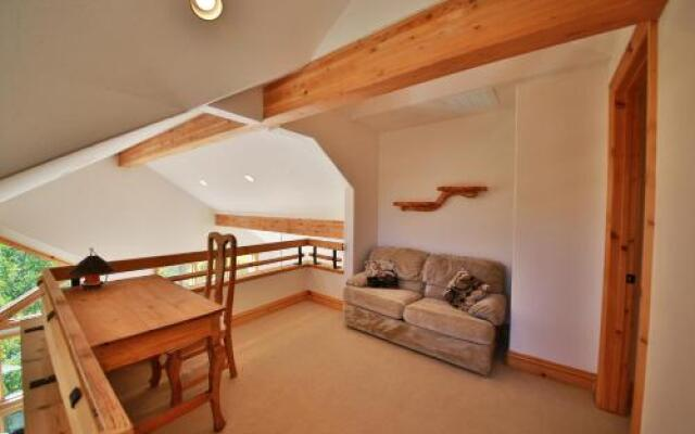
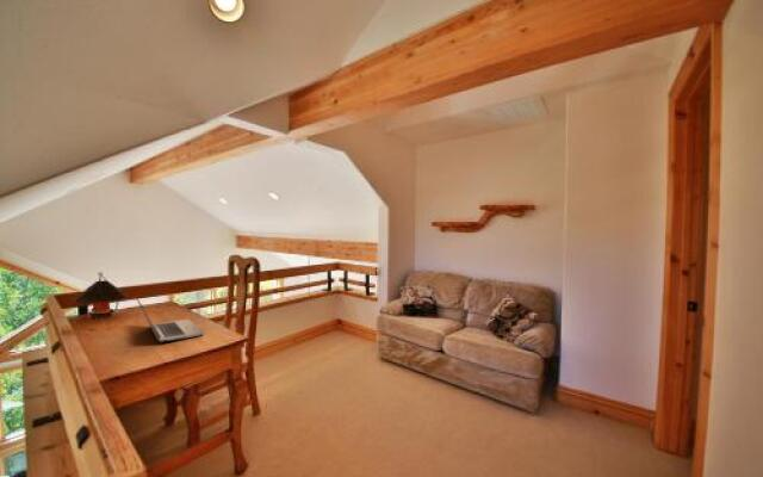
+ laptop (168, 322)
